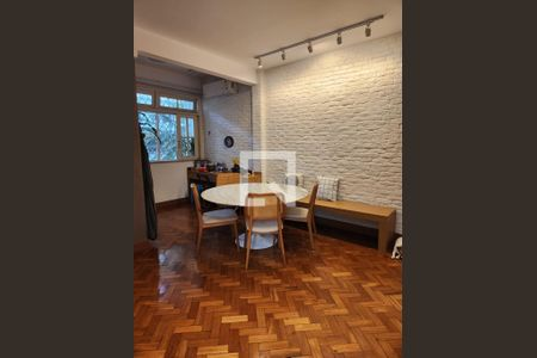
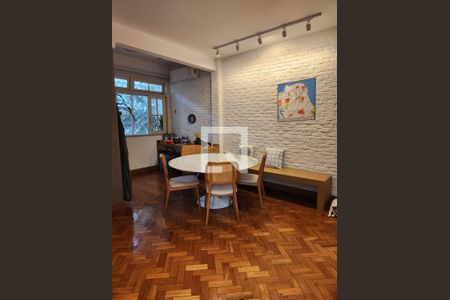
+ wall art (295, 101)
